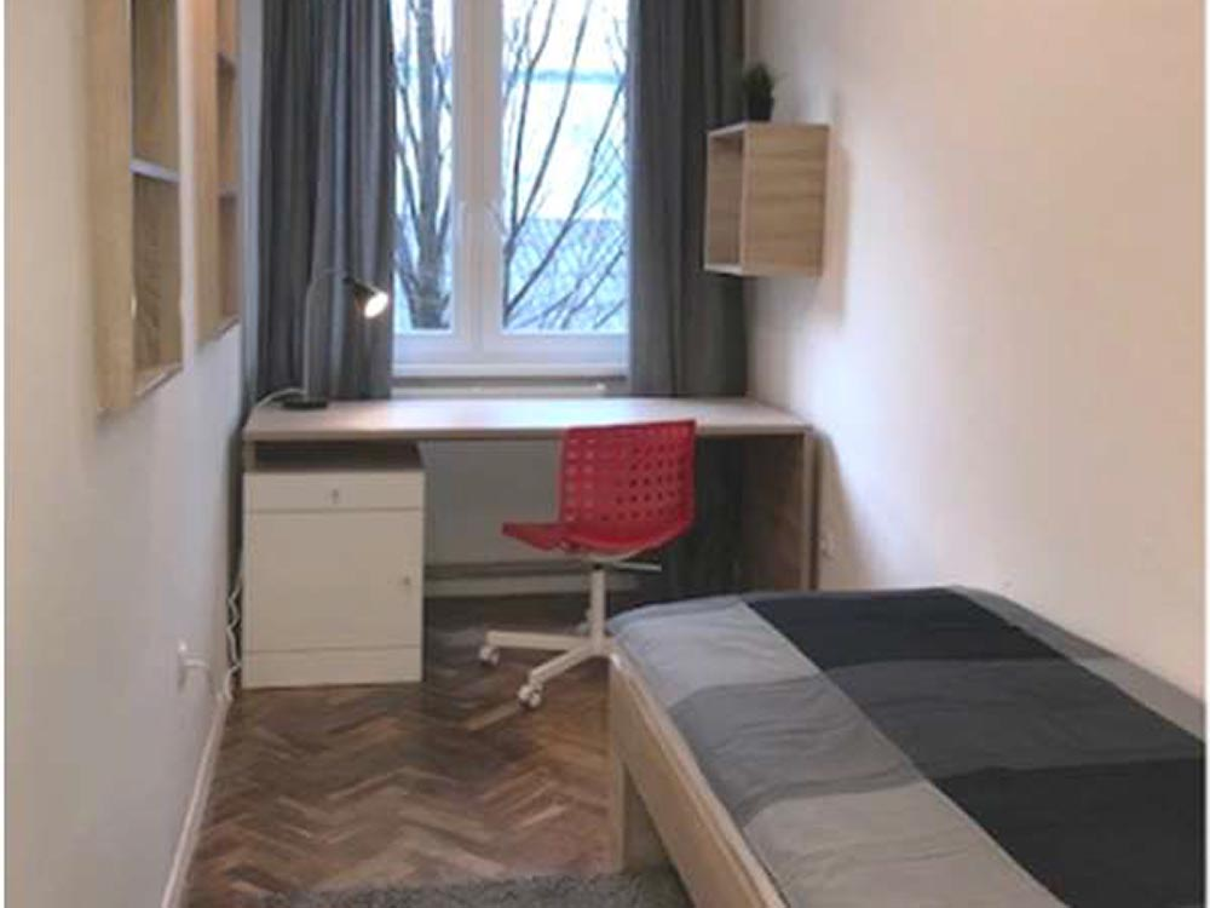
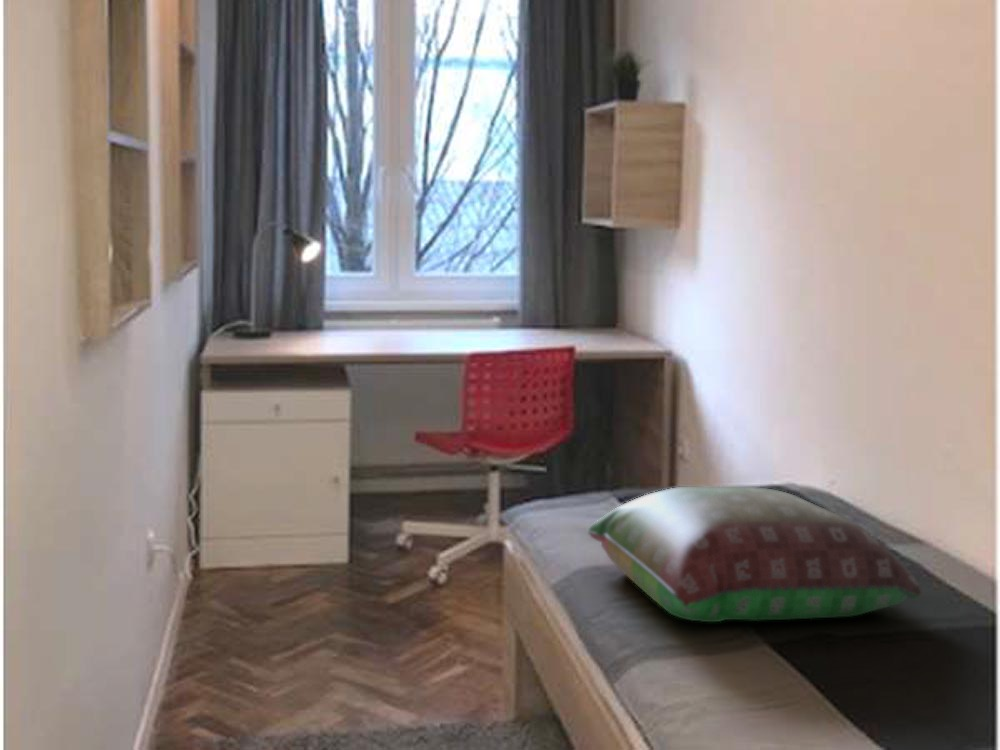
+ pillow (747, 542)
